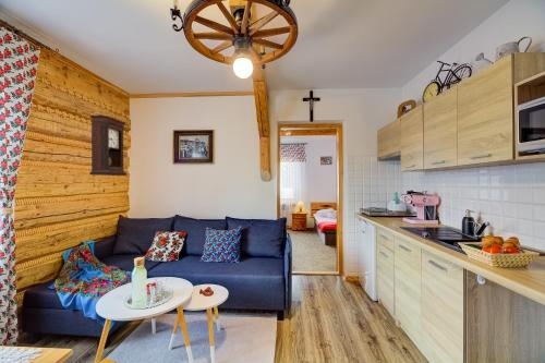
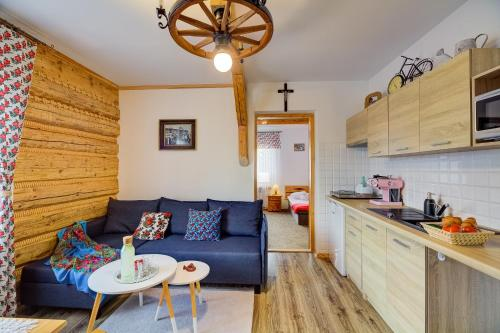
- pendulum clock (110, 147)
